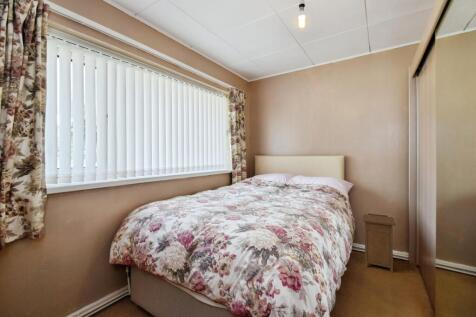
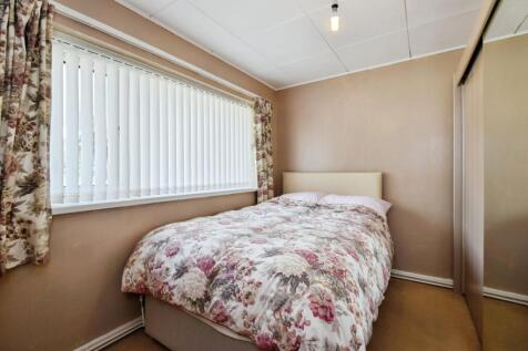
- nightstand (378, 239)
